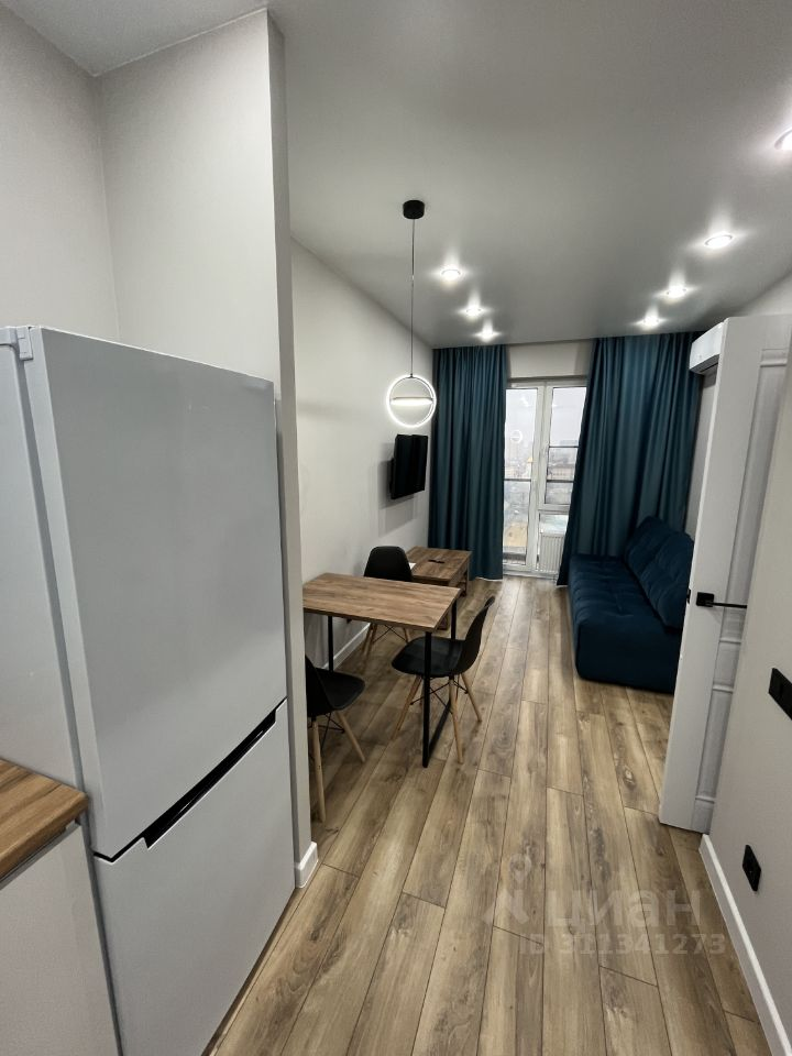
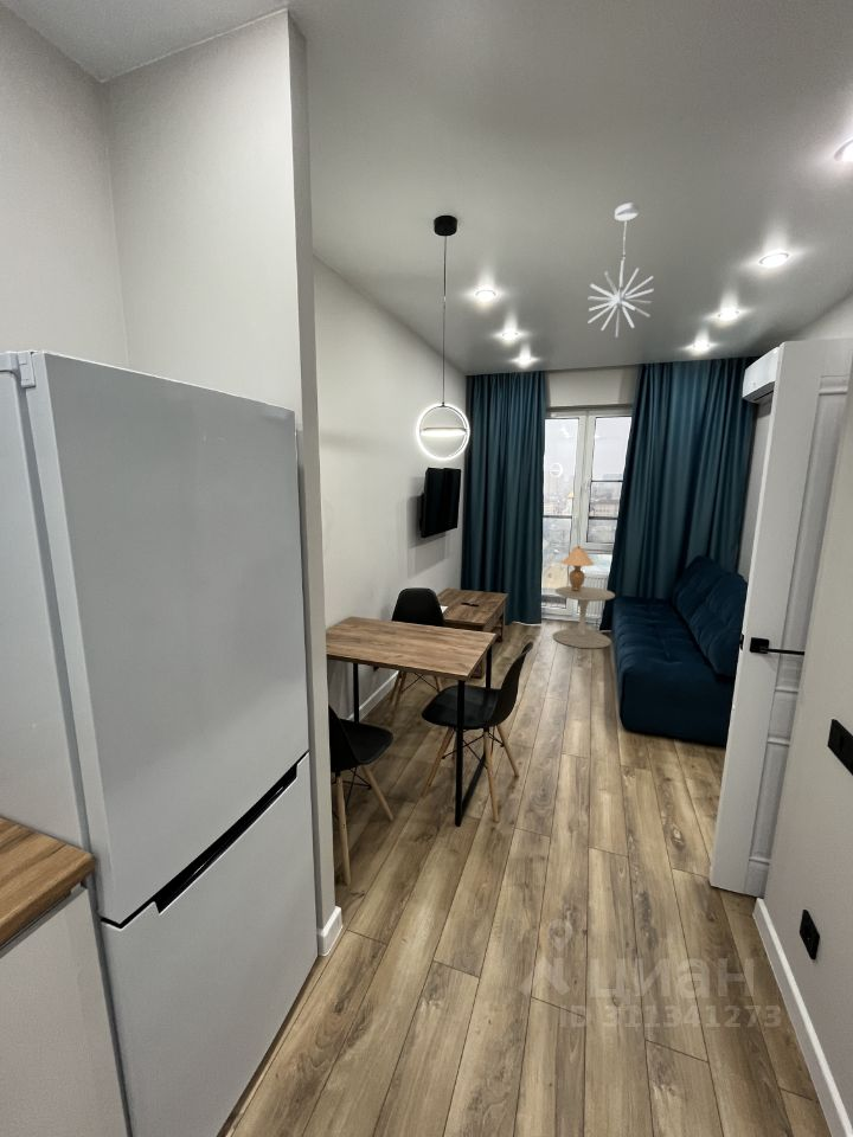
+ pendant light (622, 271)
+ table lamp (577, 567)
+ side table (583, 615)
